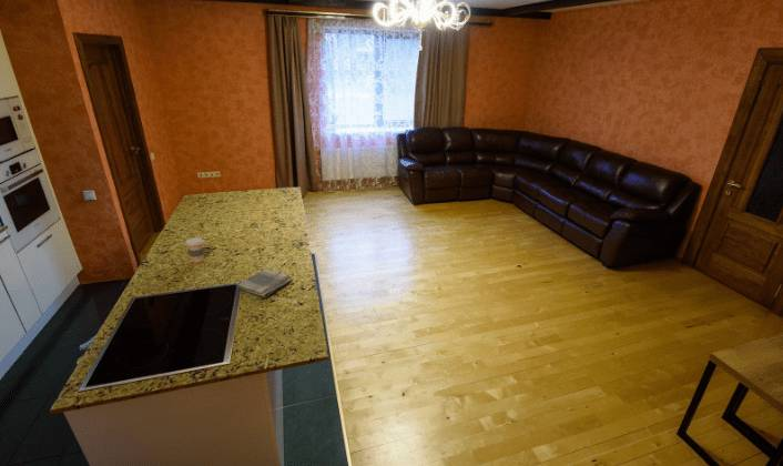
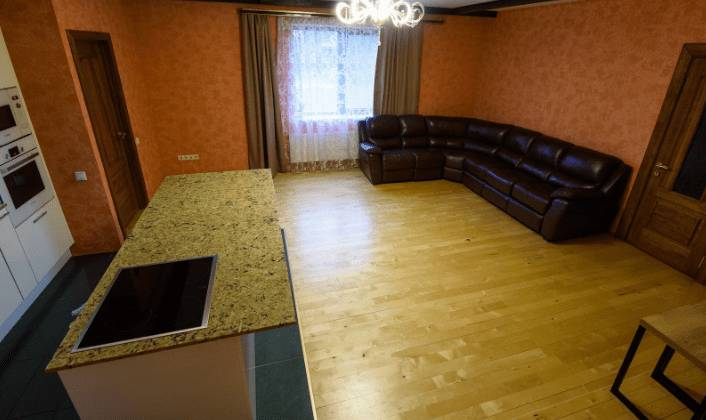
- coffee cup (195, 250)
- dish towel (265, 281)
